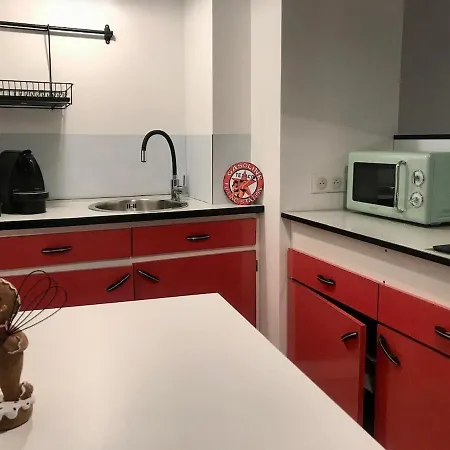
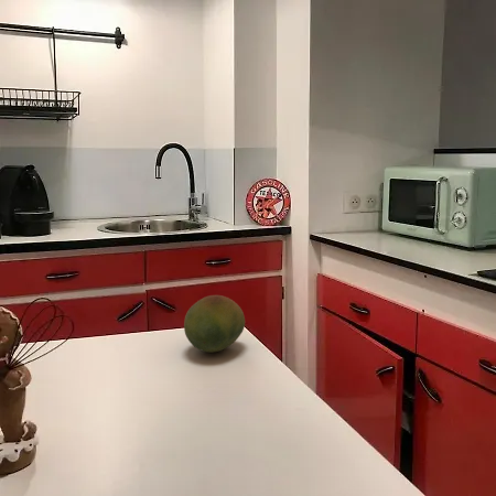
+ fruit (215, 323)
